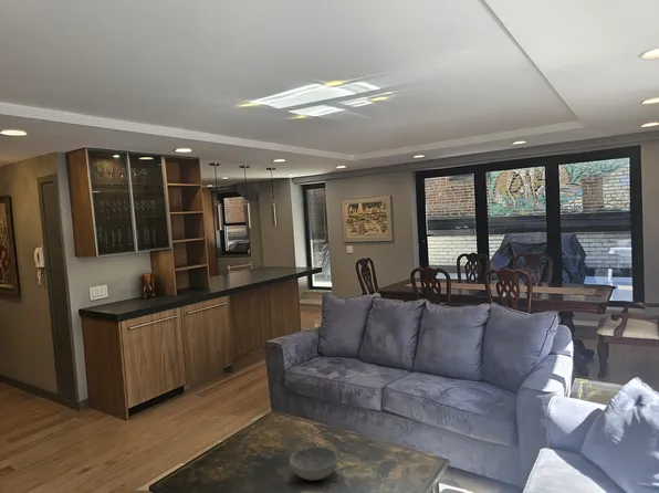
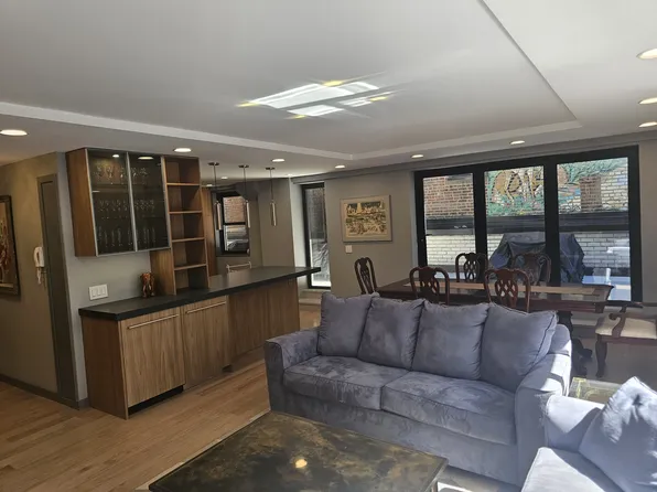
- bowl (313, 465)
